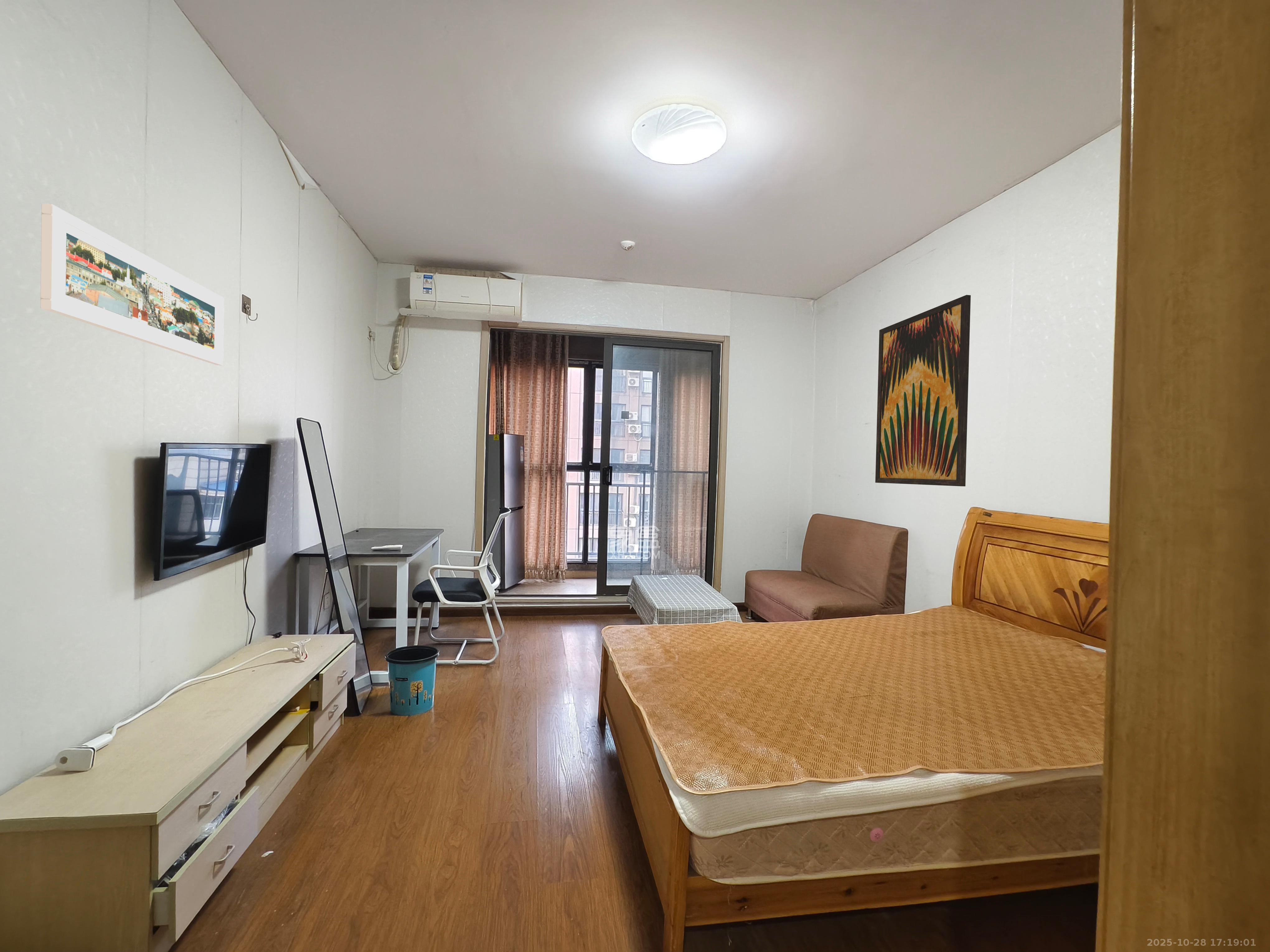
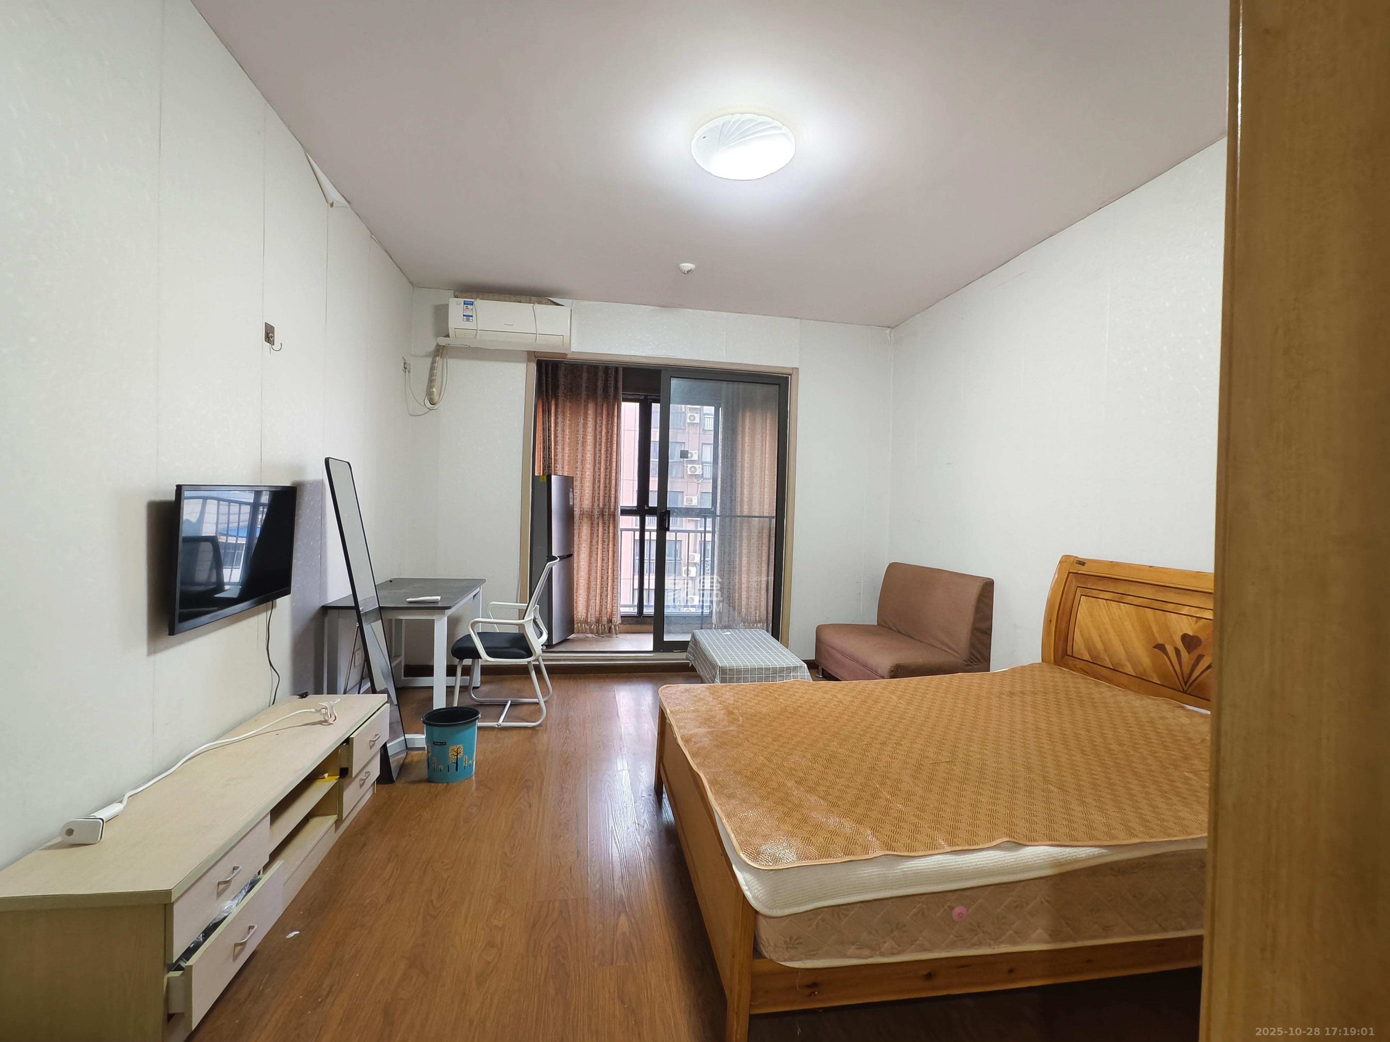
- wall art (917, 399)
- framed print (152, 302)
